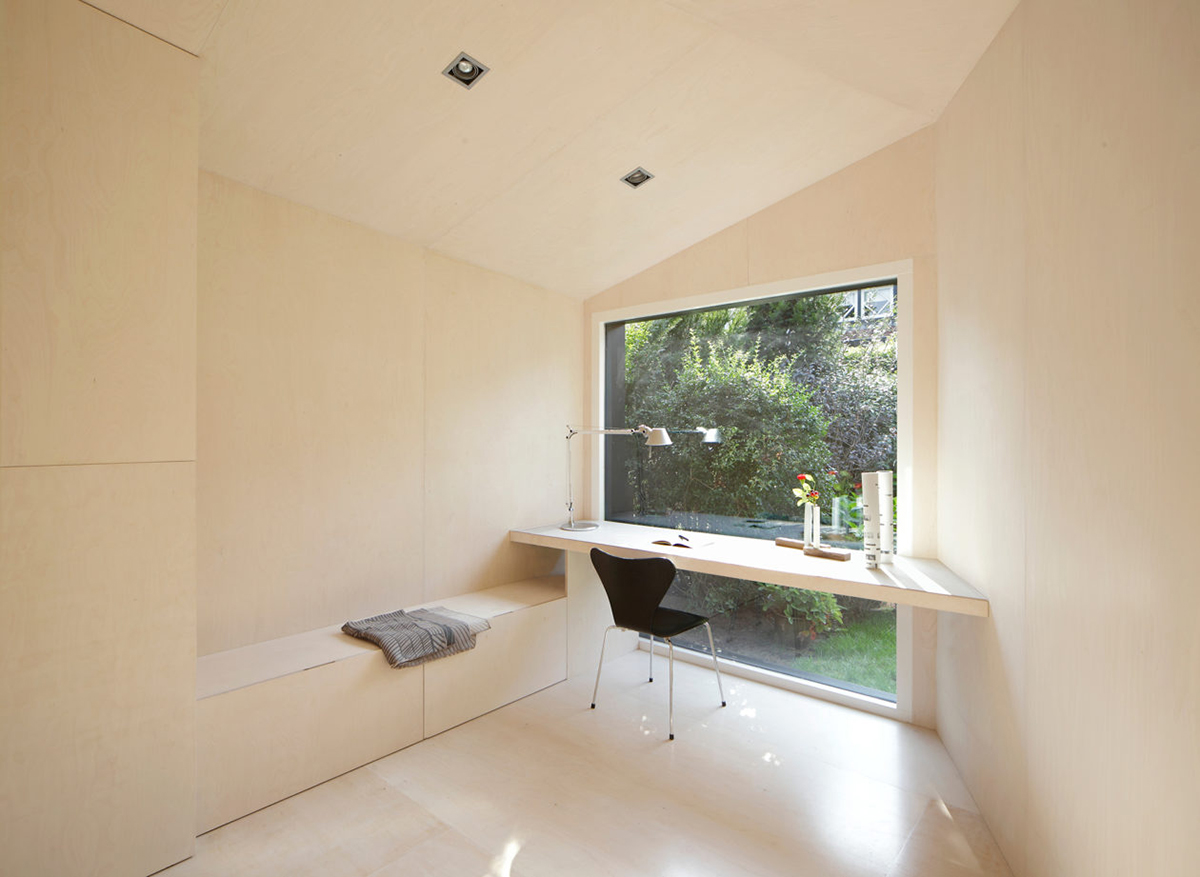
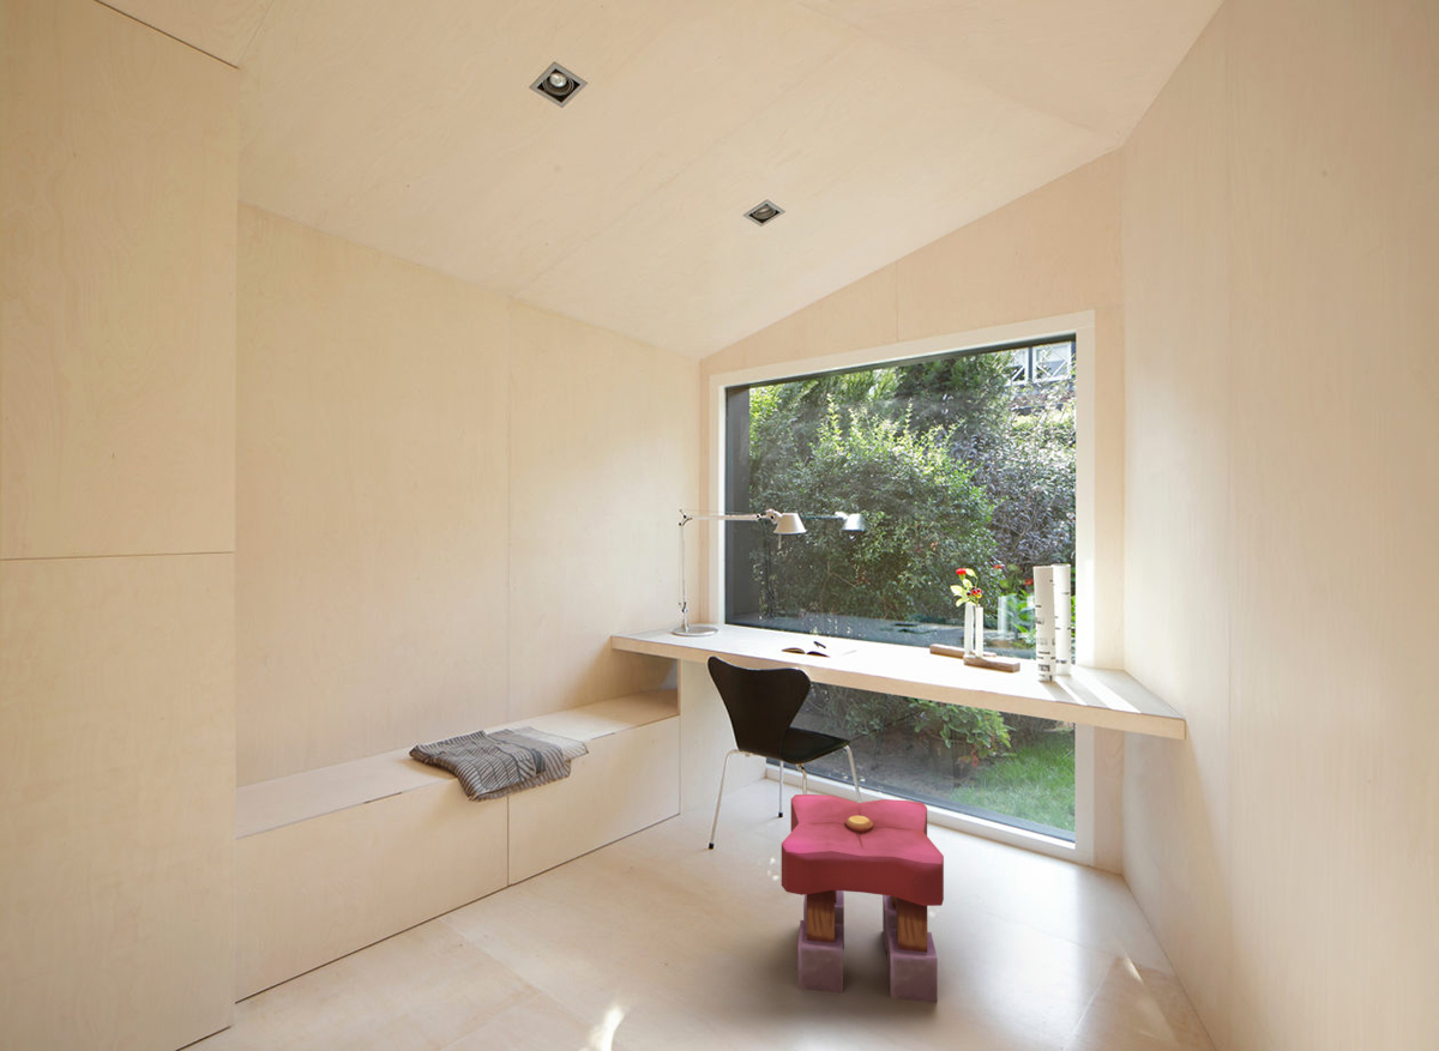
+ stool (859, 890)
